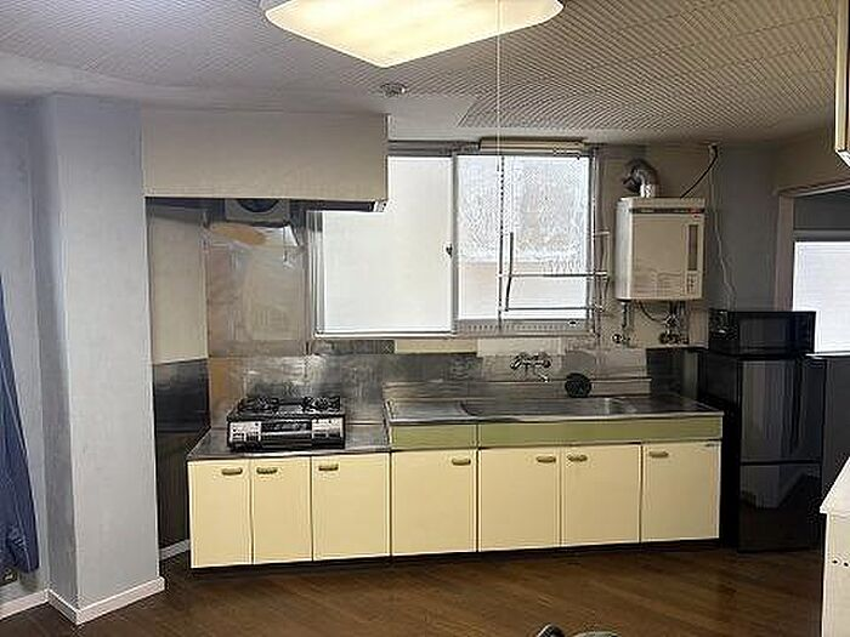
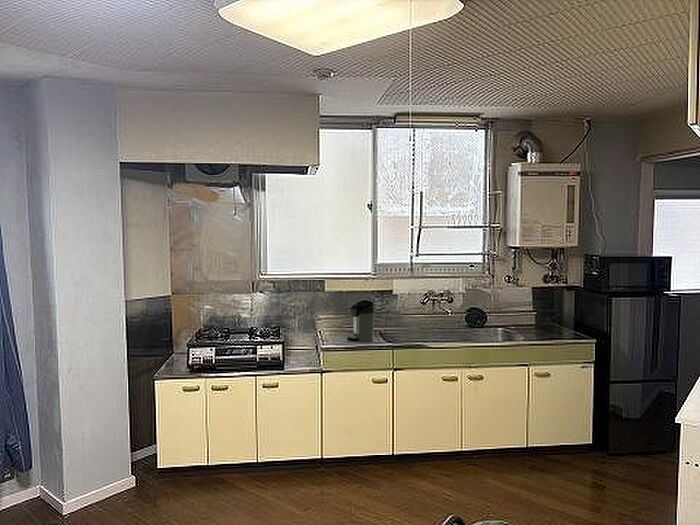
+ coffee maker (360, 318)
